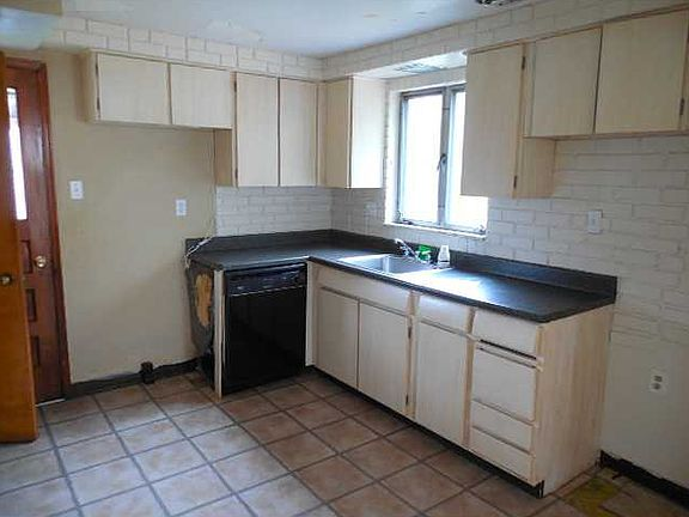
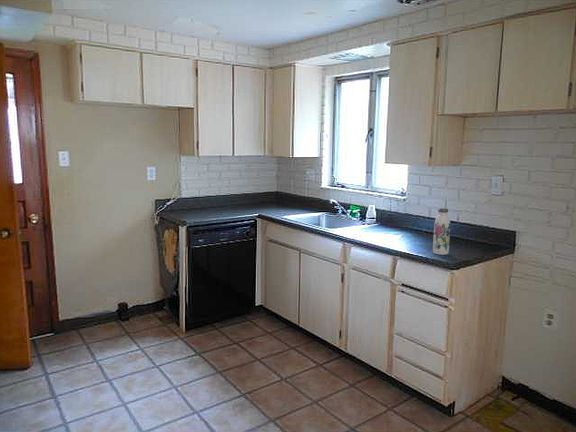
+ water bottle (441, 231)
